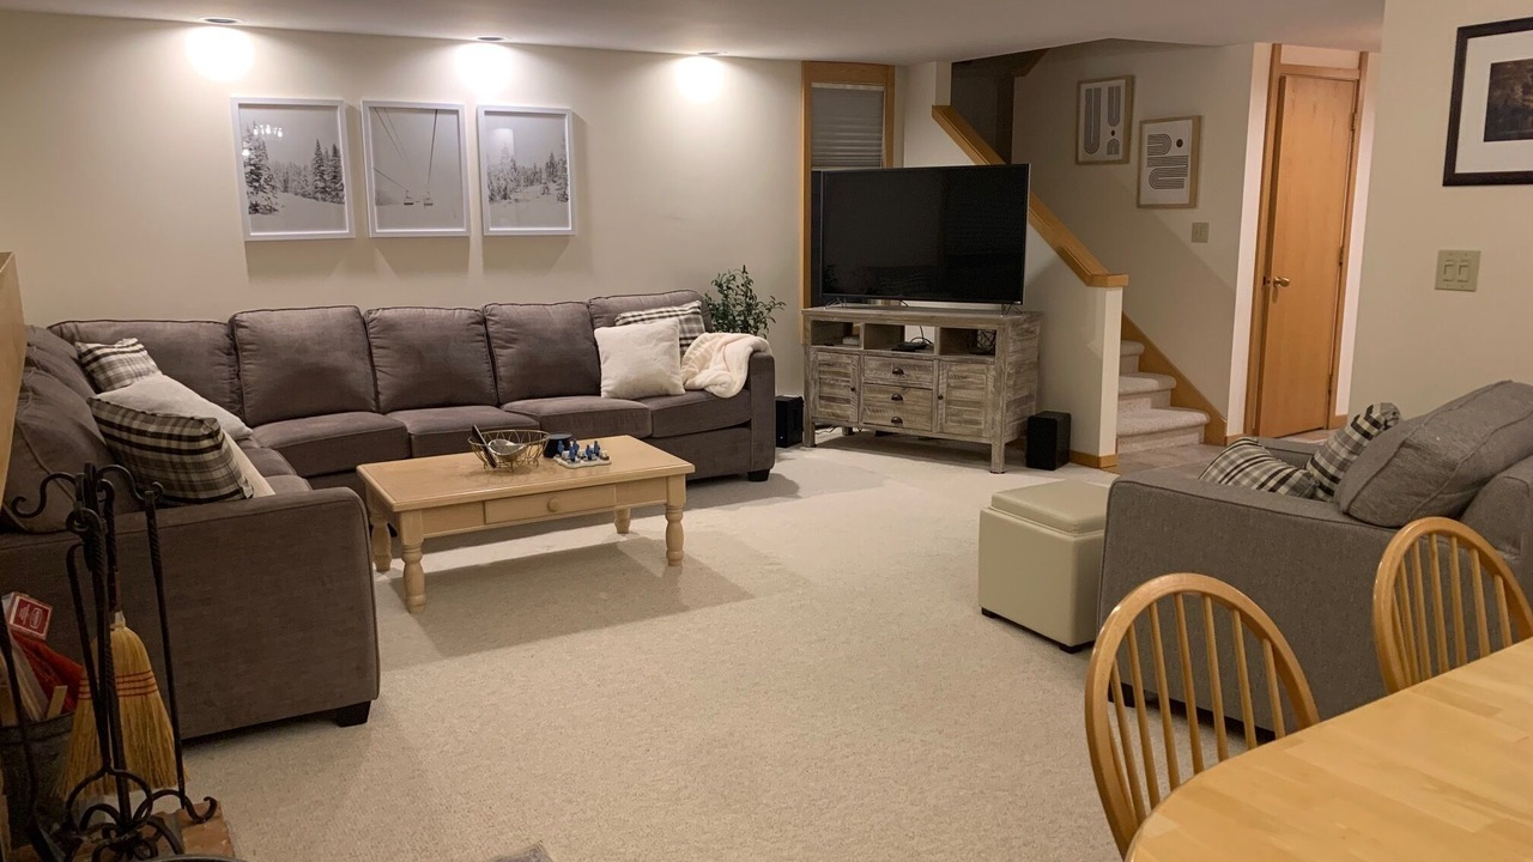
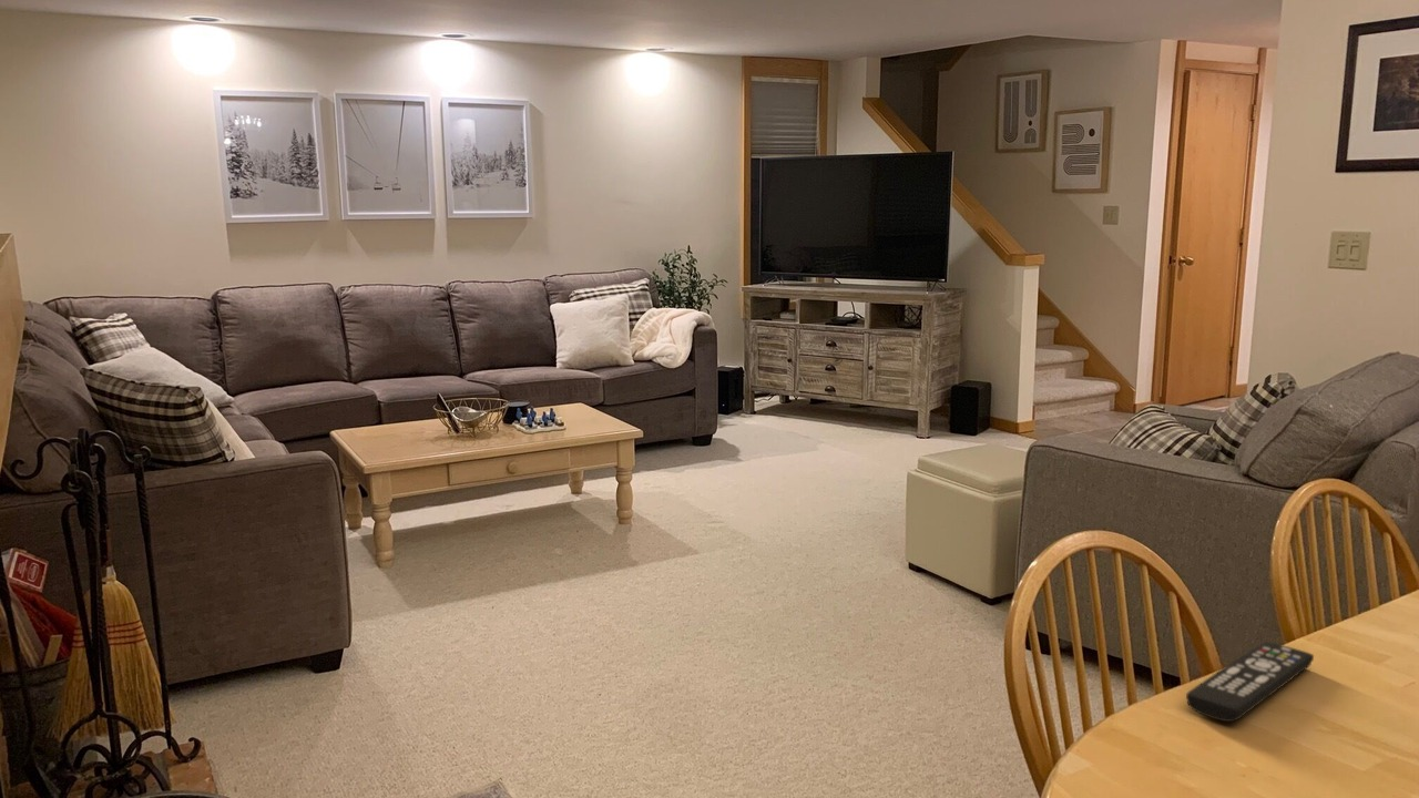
+ remote control (1252, 679)
